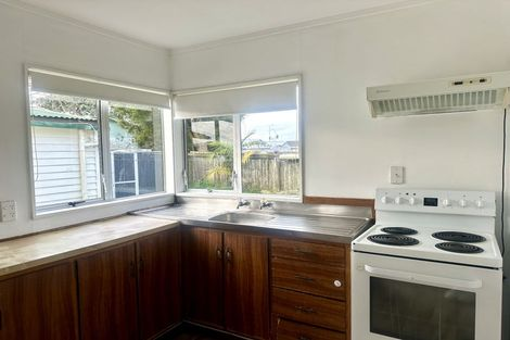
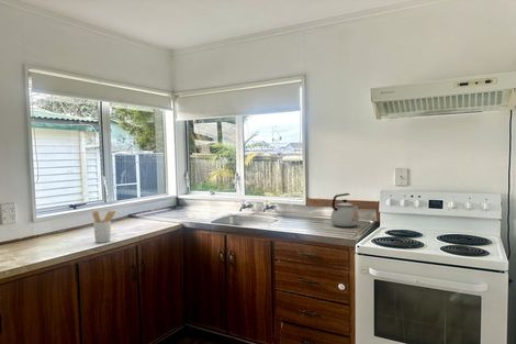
+ kettle (345, 209)
+ utensil holder (105, 225)
